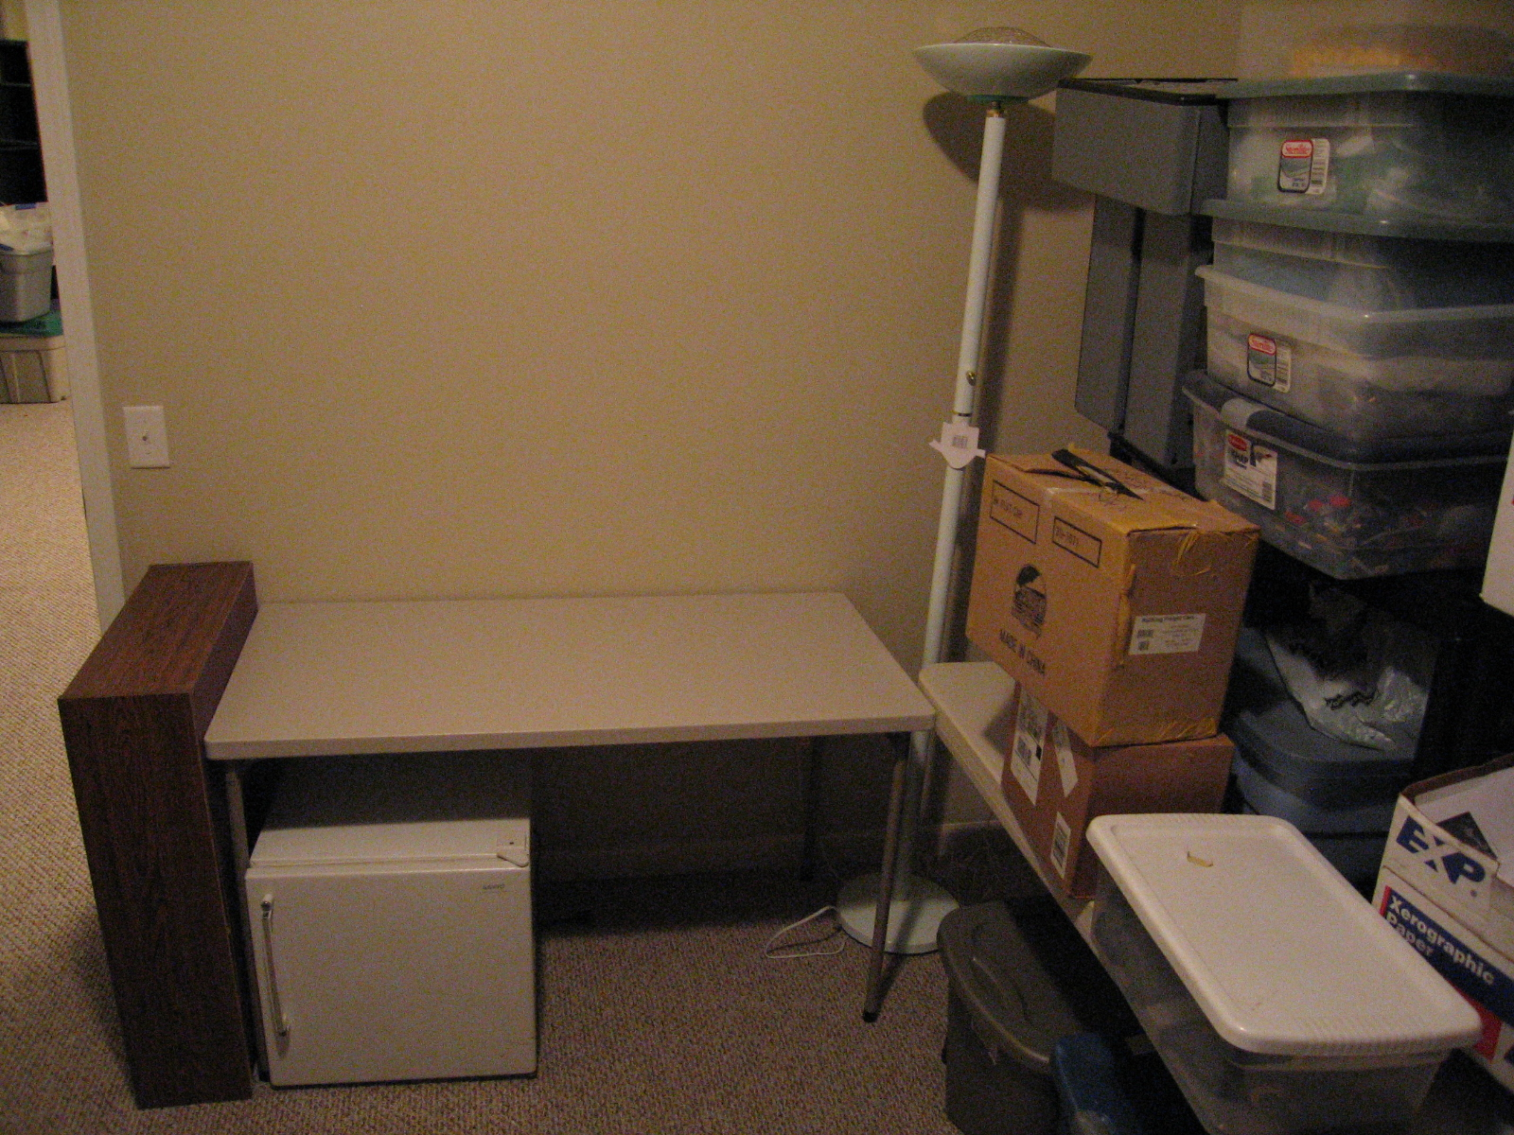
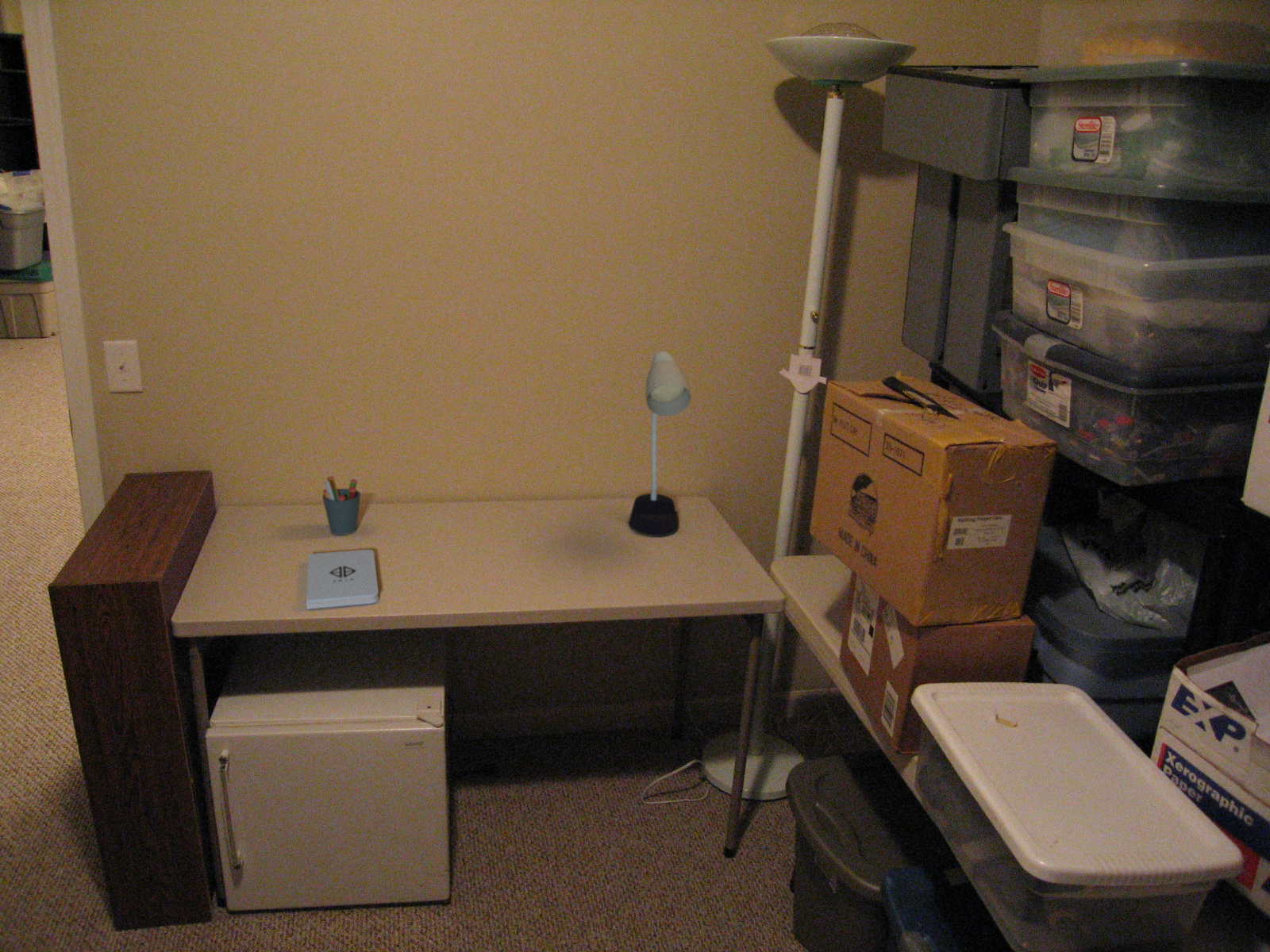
+ desk lamp (656, 443)
+ pen holder (341, 502)
+ notepad (342, 577)
